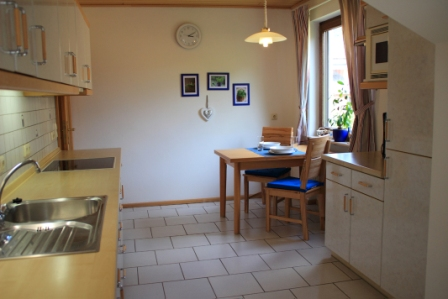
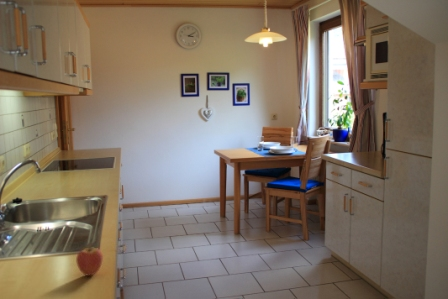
+ fruit (89, 258)
